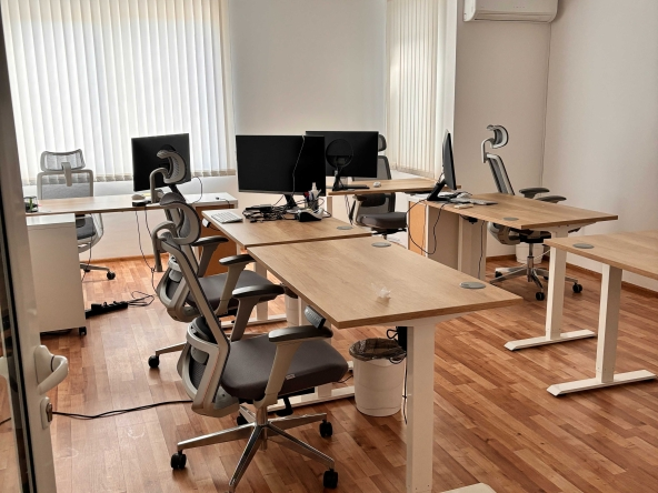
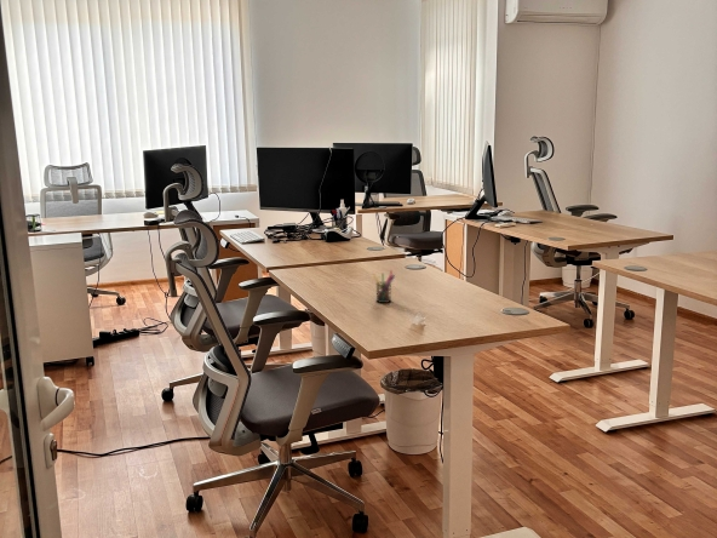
+ pen holder (384, 285)
